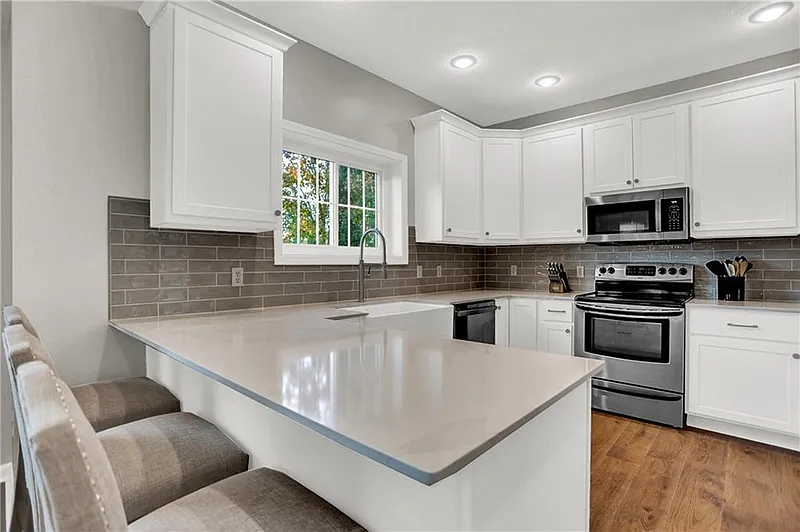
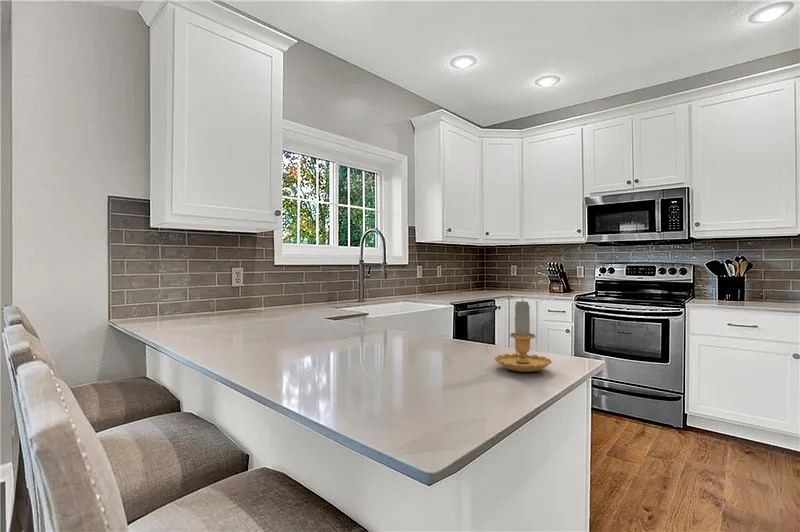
+ candle (521, 332)
